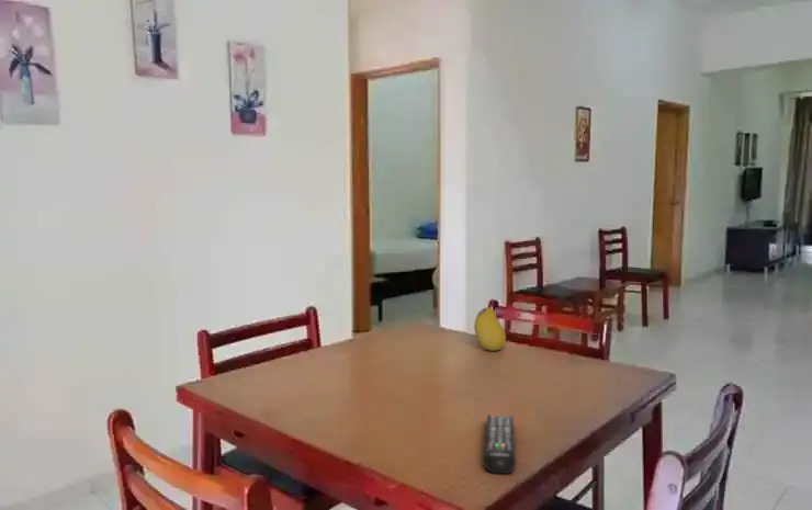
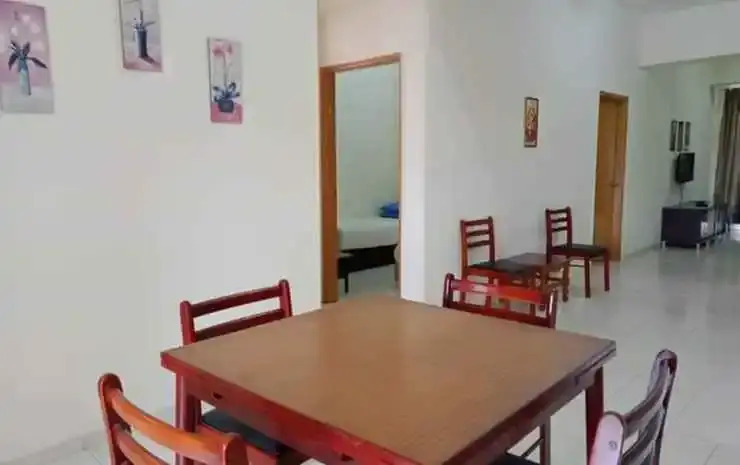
- remote control (499, 440)
- fruit (489, 328)
